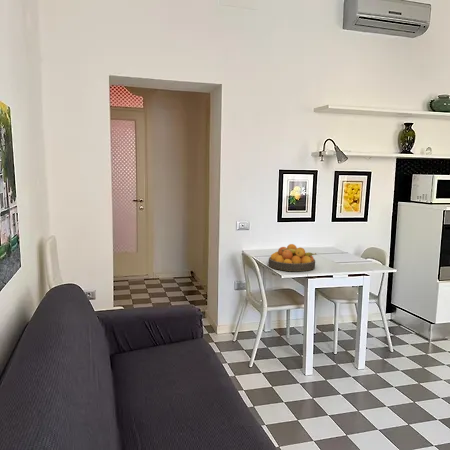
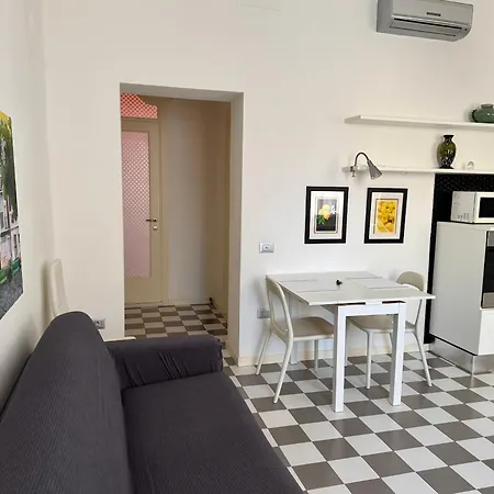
- fruit bowl (291, 256)
